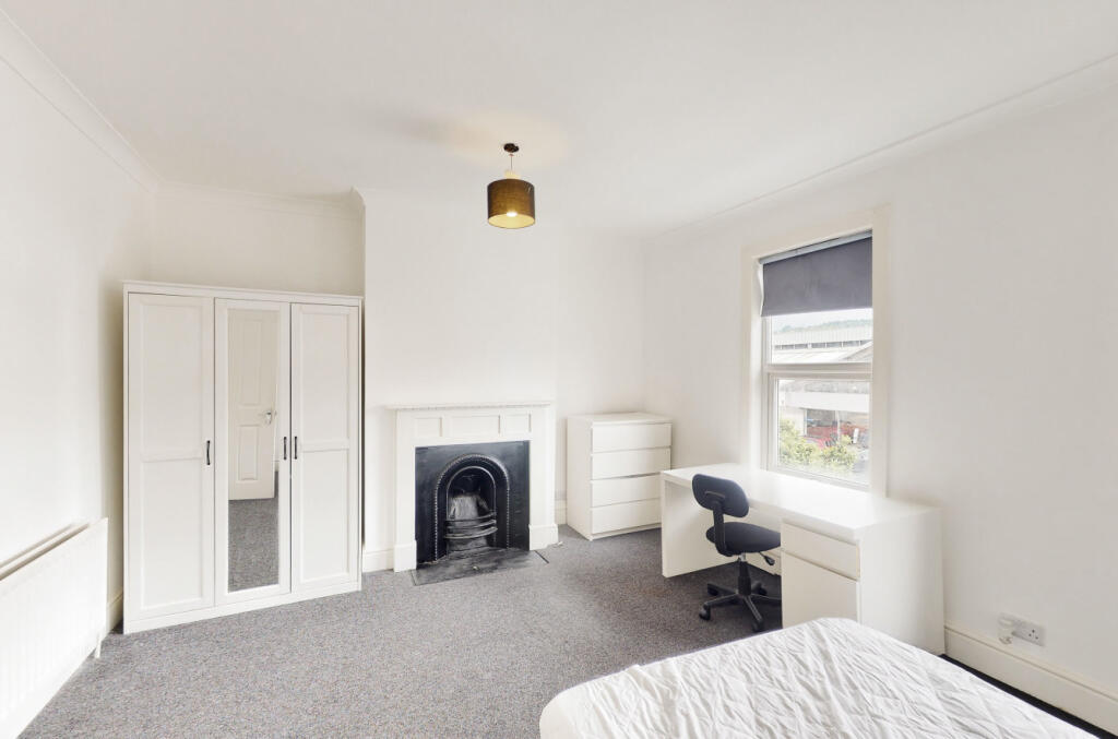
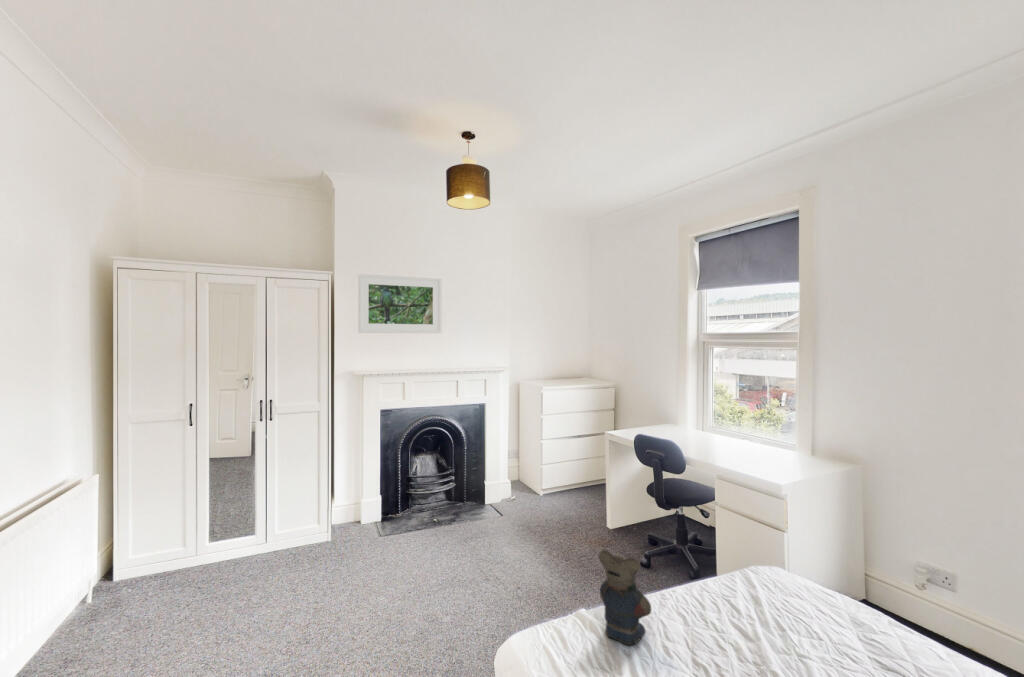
+ teddy bear (623, 594)
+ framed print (401, 304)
